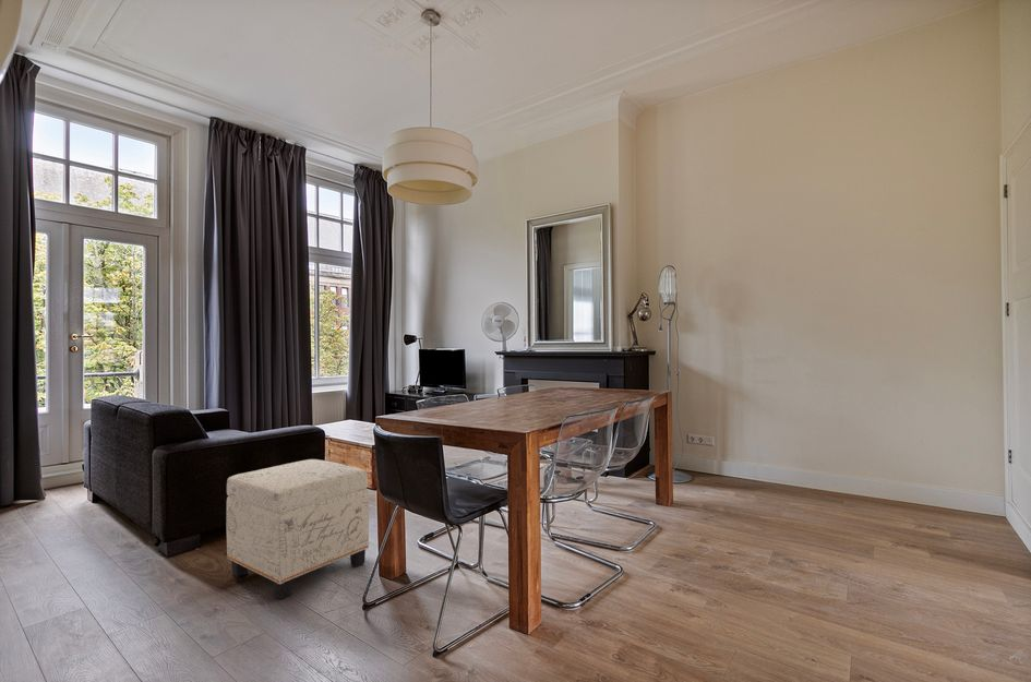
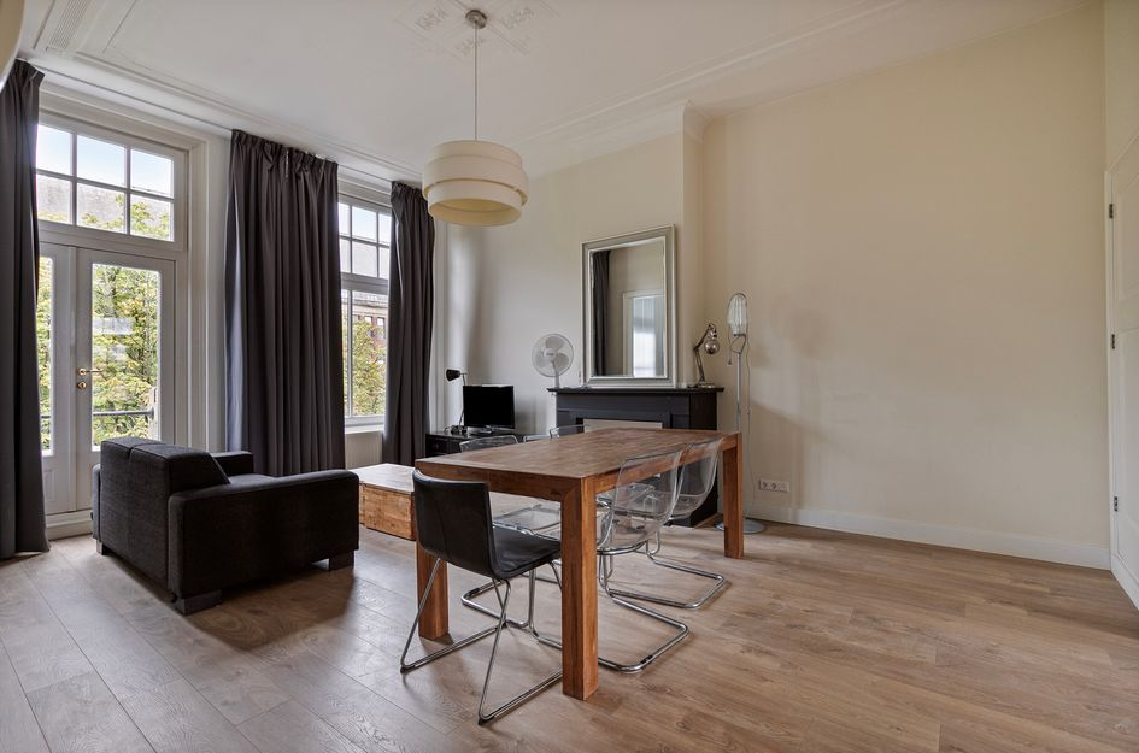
- ottoman (299, 518)
